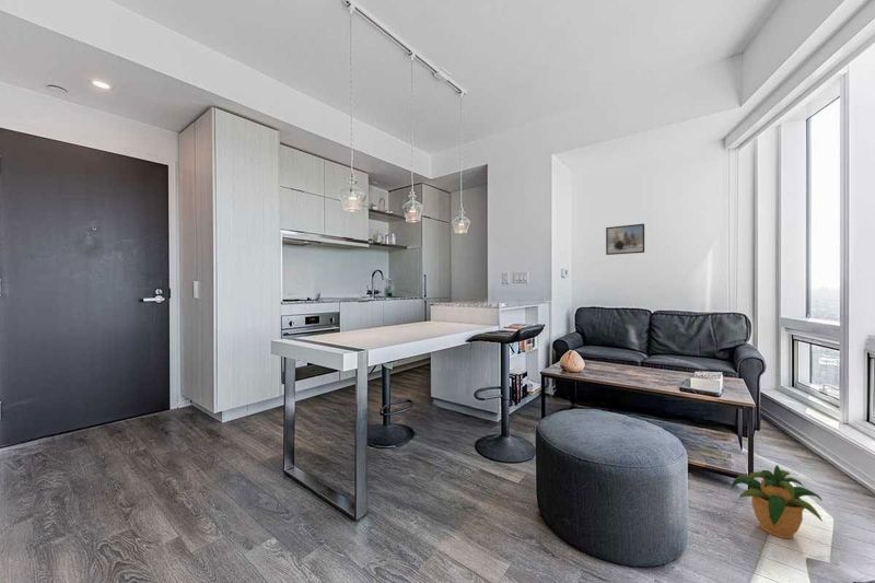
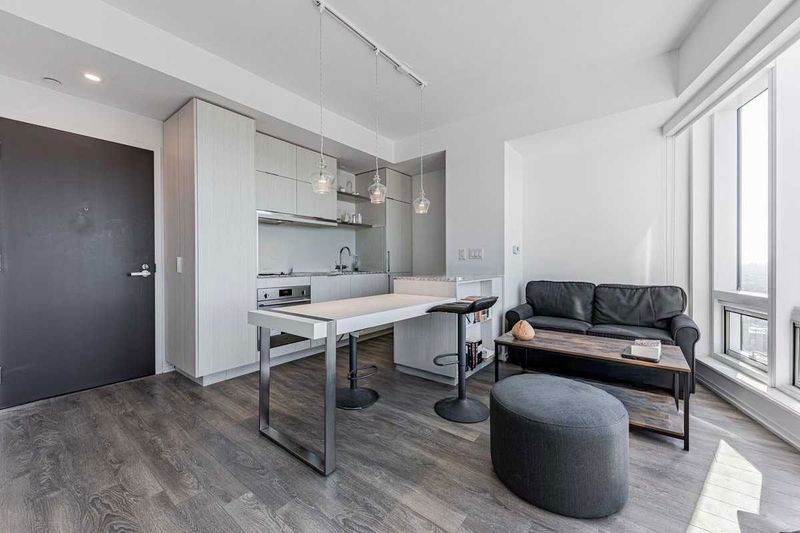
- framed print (625, 240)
- potted plant (781, 500)
